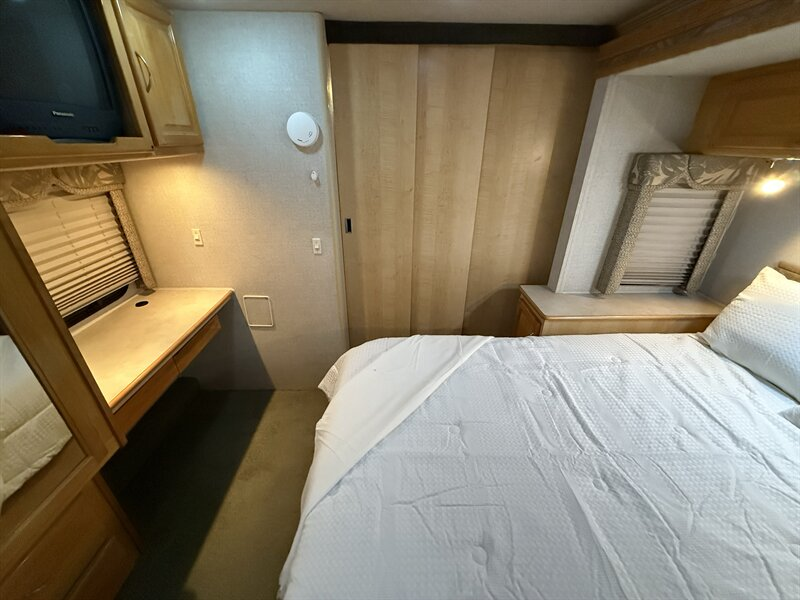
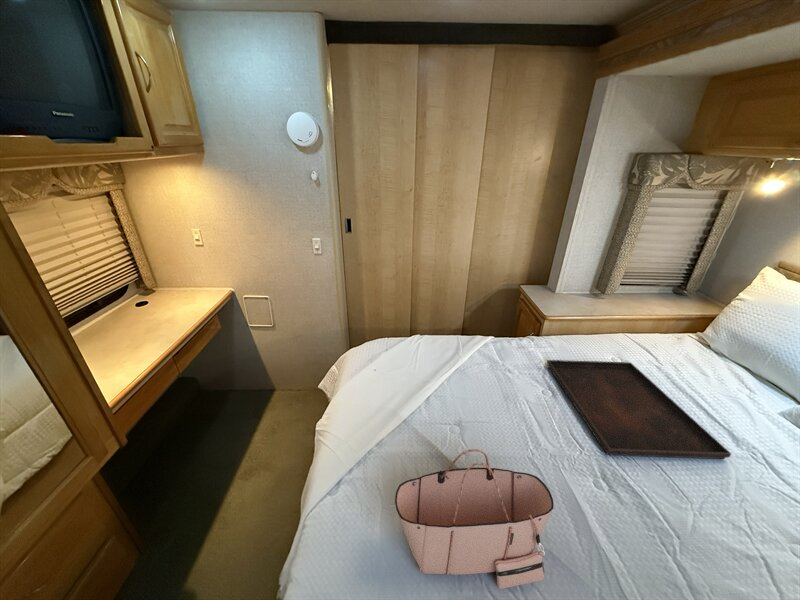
+ serving tray (620, 401)
+ tote bag (472, 510)
